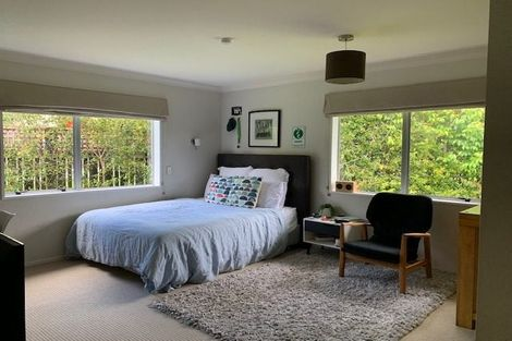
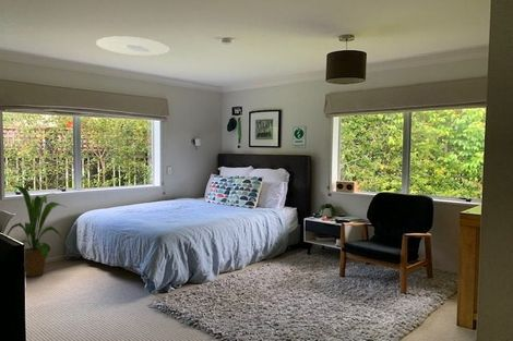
+ ceiling light (133, 42)
+ house plant (40, 228)
